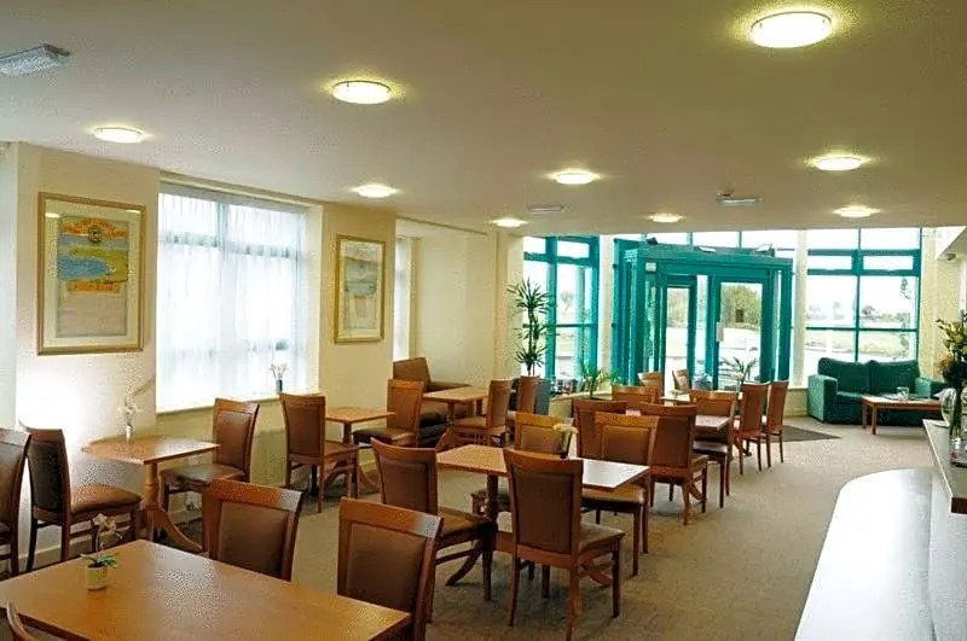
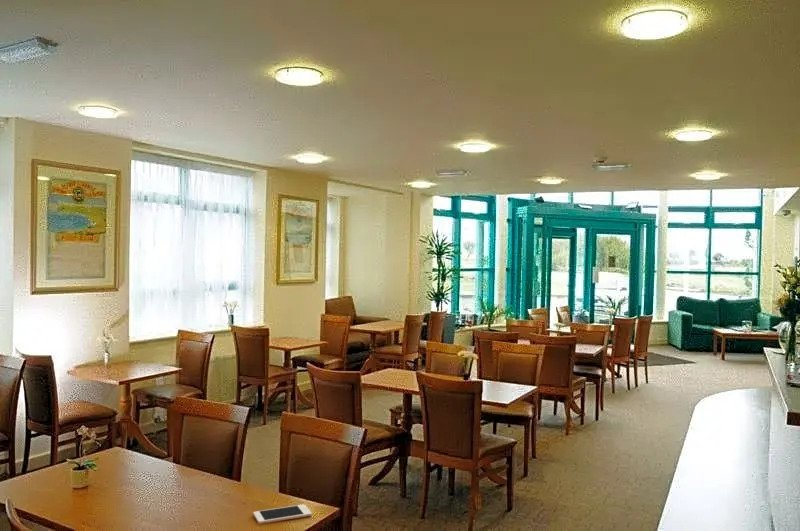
+ cell phone (282, 513)
